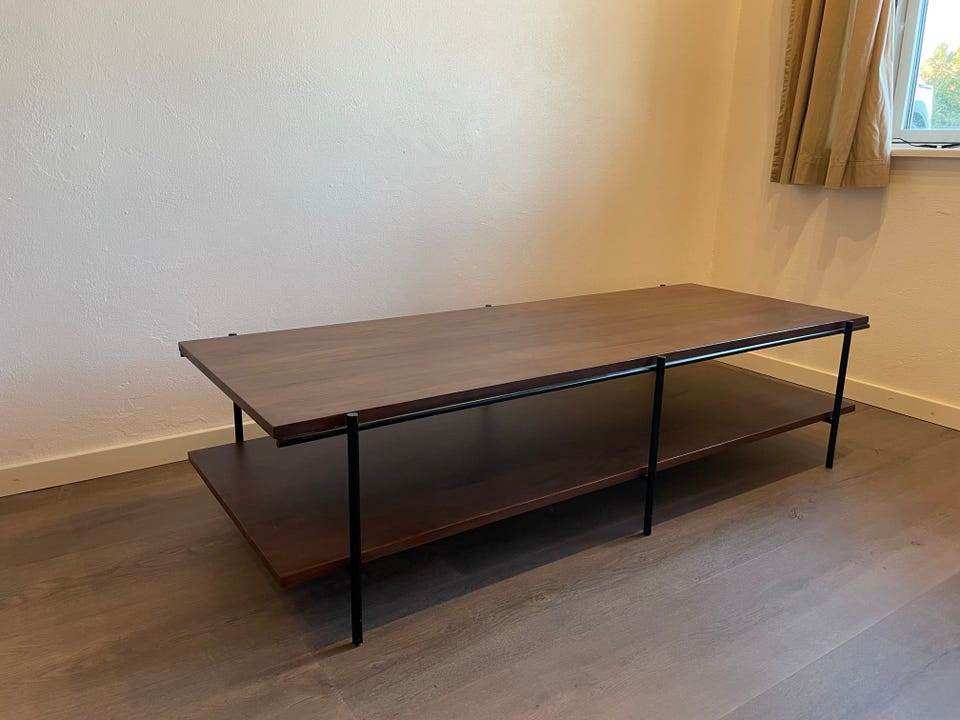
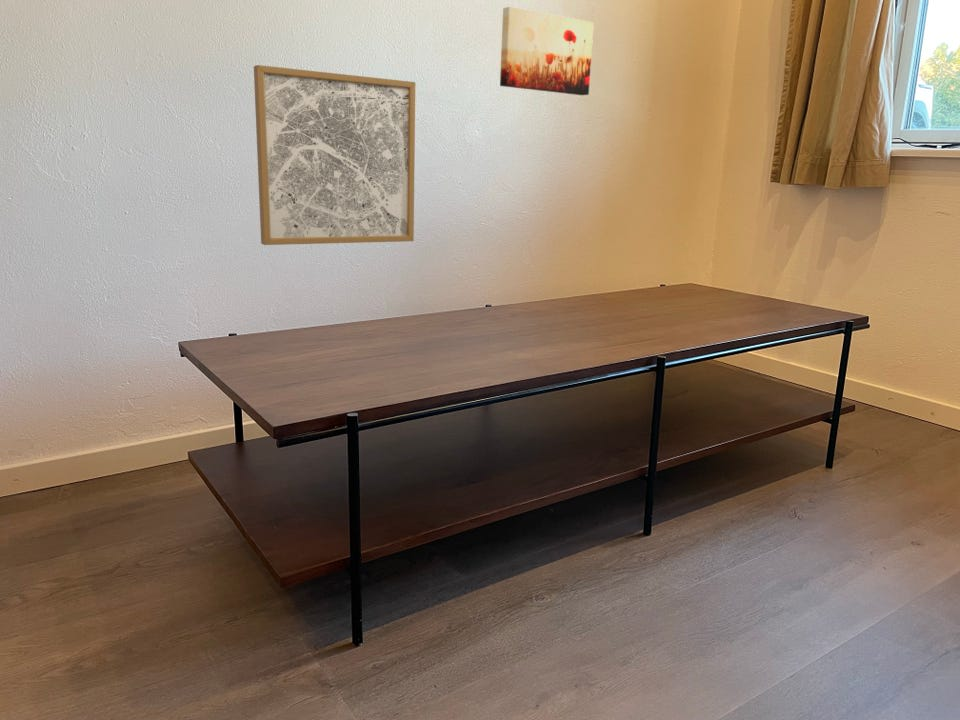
+ wall art (340, 160)
+ wall art (547, 53)
